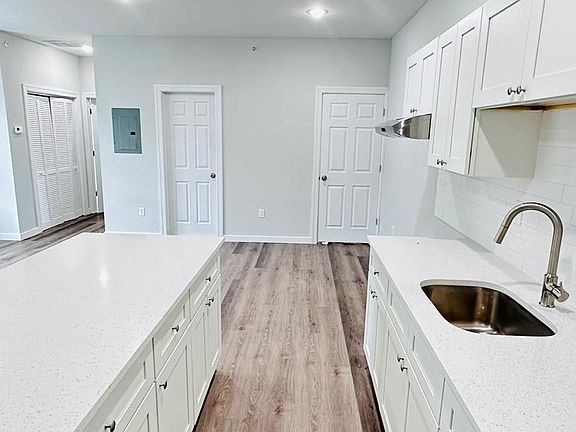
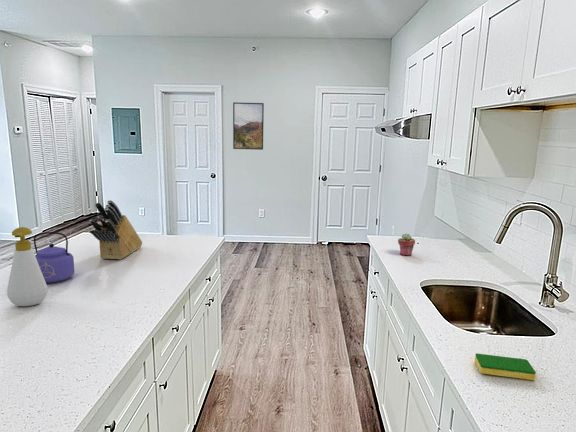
+ knife block (116, 226)
+ dish sponge (504, 366)
+ soap bottle (24, 267)
+ kettle (45, 255)
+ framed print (248, 126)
+ potted succulent (406, 243)
